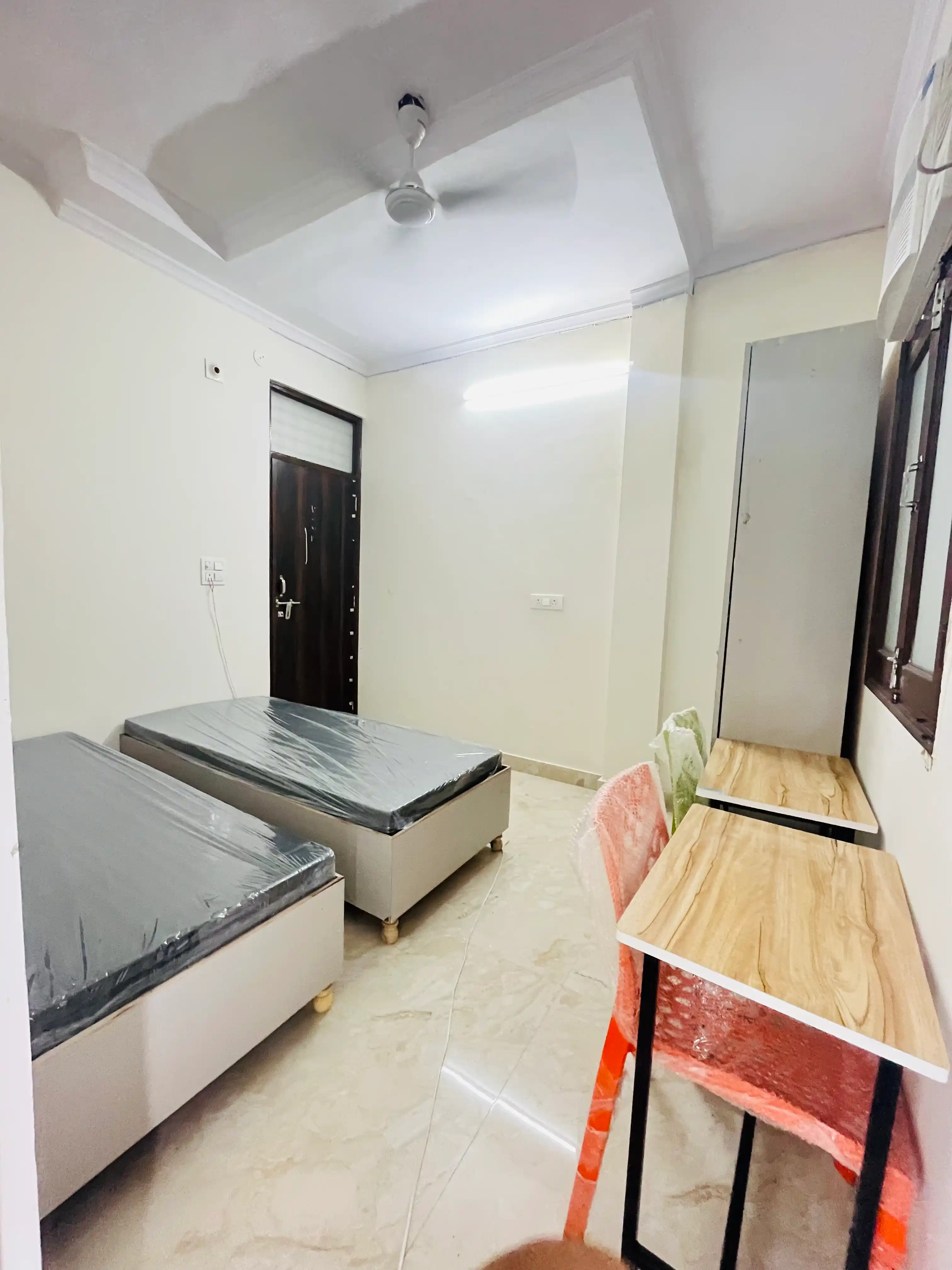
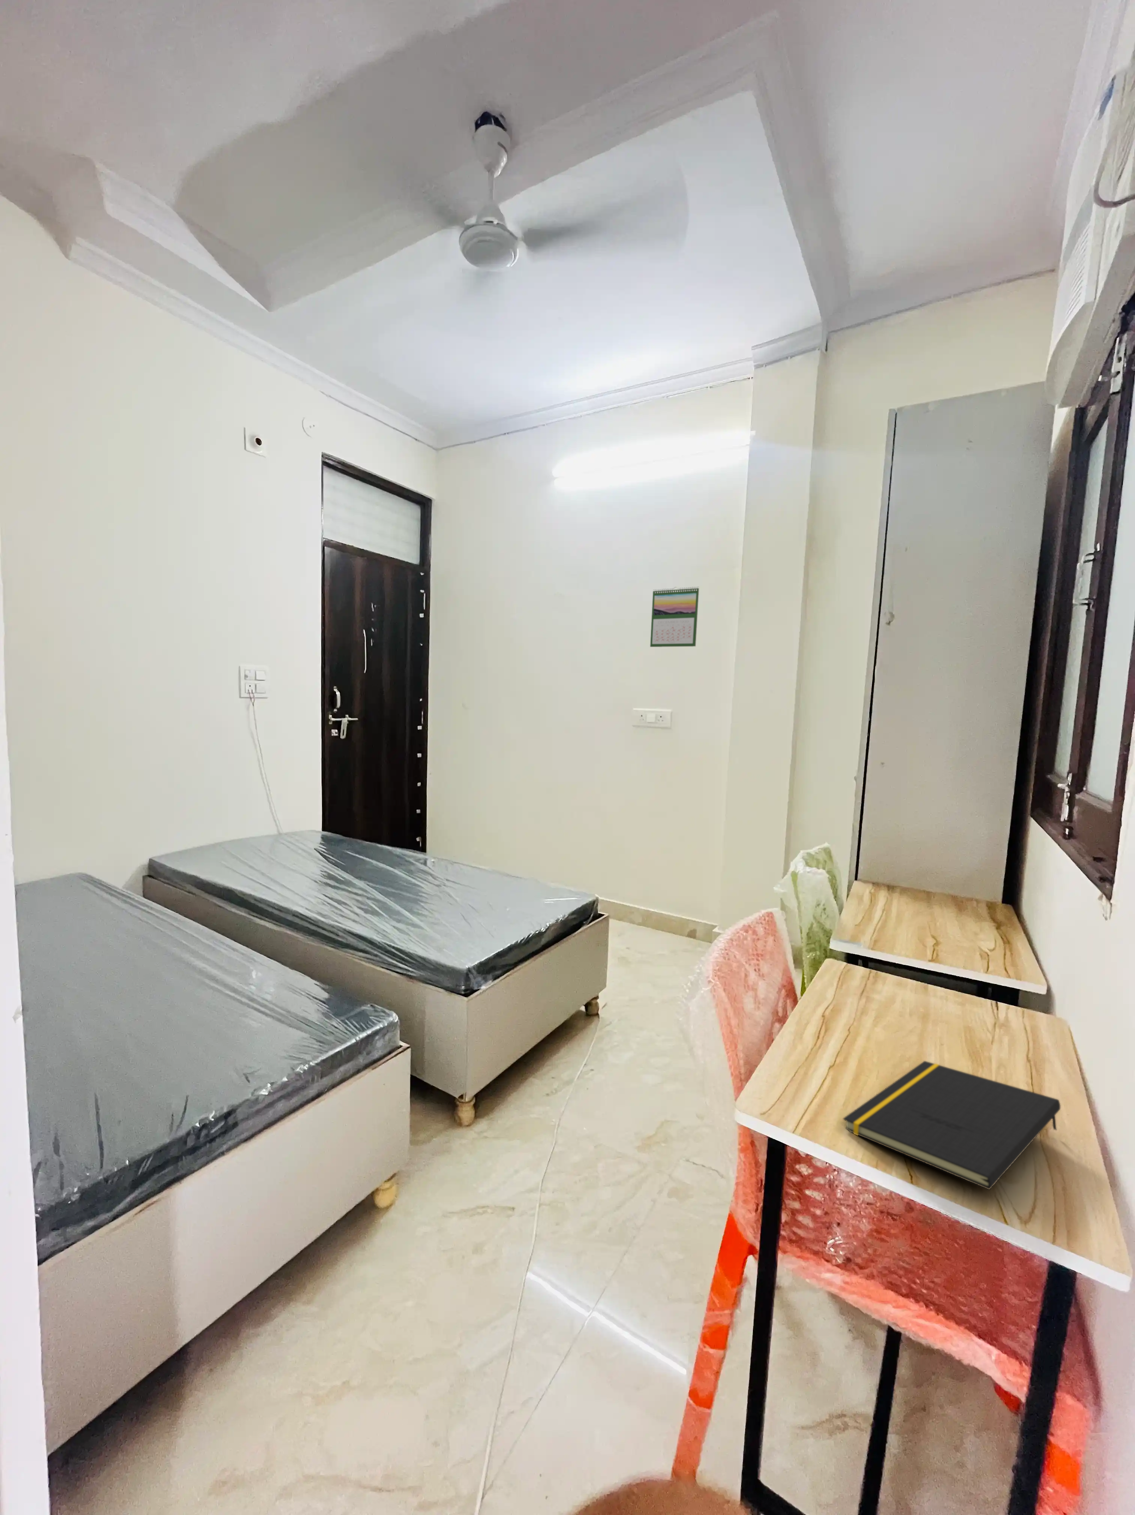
+ calendar (674, 617)
+ notepad (951, 1114)
